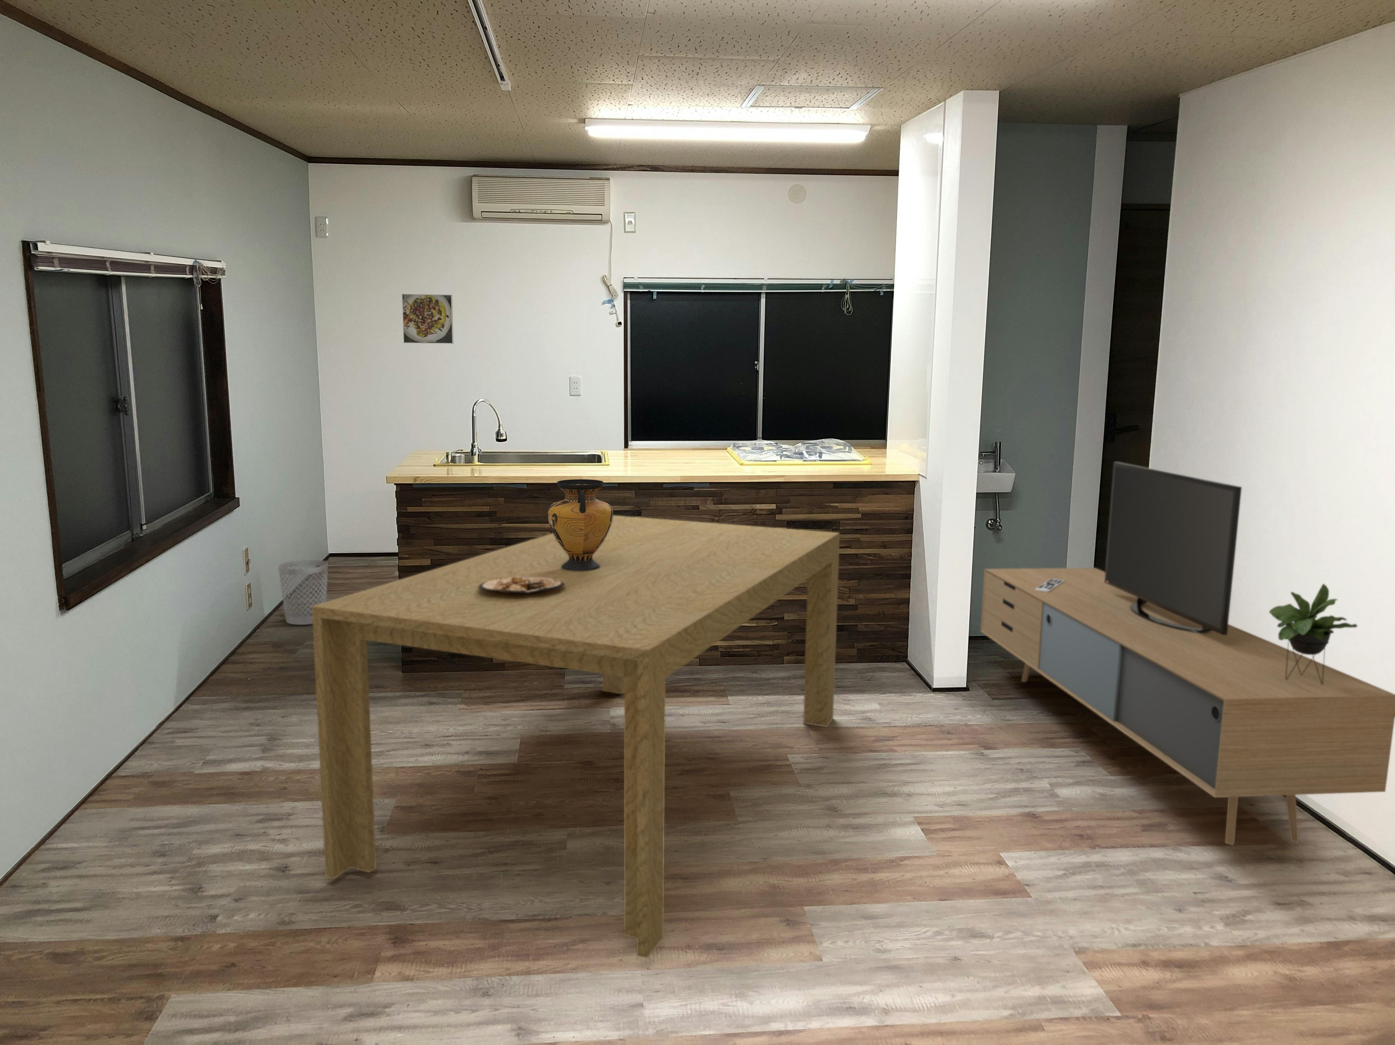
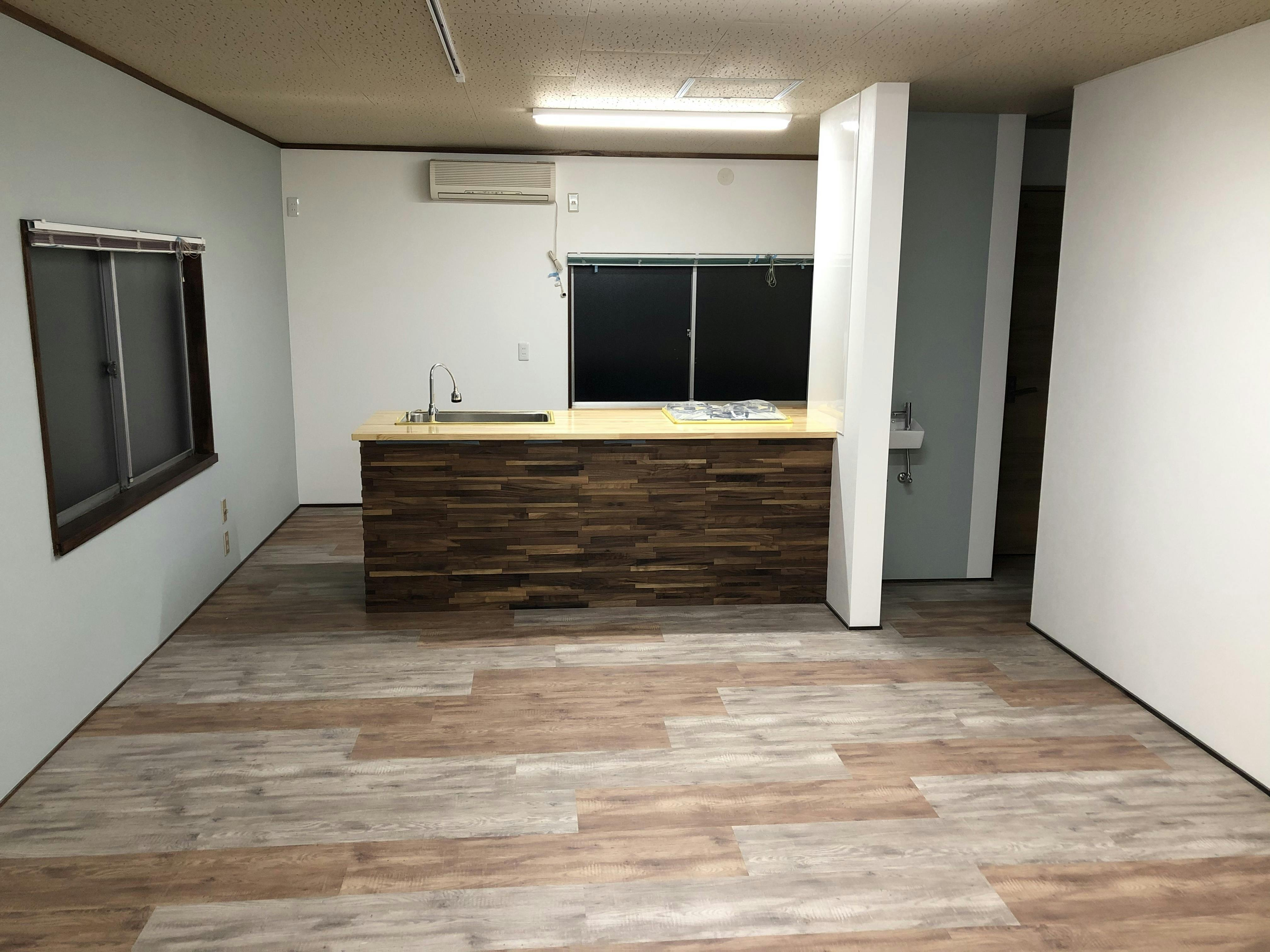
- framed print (427, 319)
- media console (1148, 614)
- food plate (522, 583)
- wastebasket (304, 593)
- dining table (625, 676)
- vase (581, 525)
